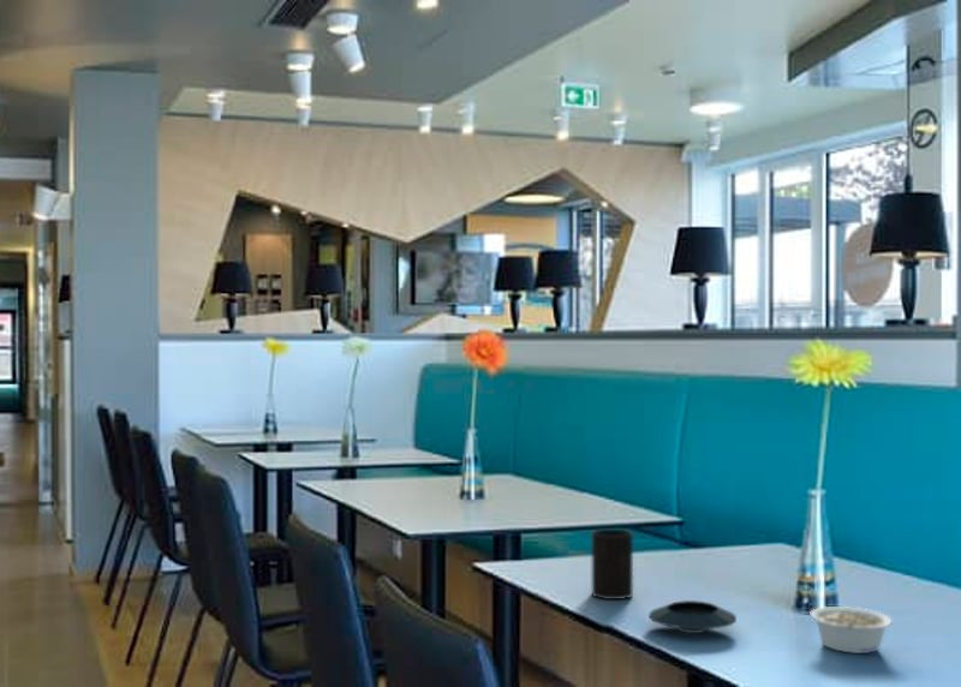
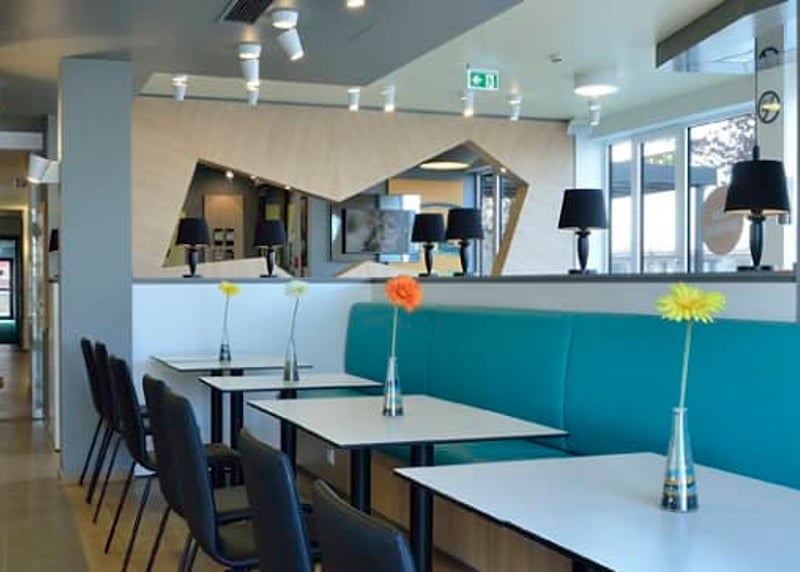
- saucer (692, 614)
- cup (611, 563)
- legume (852, 628)
